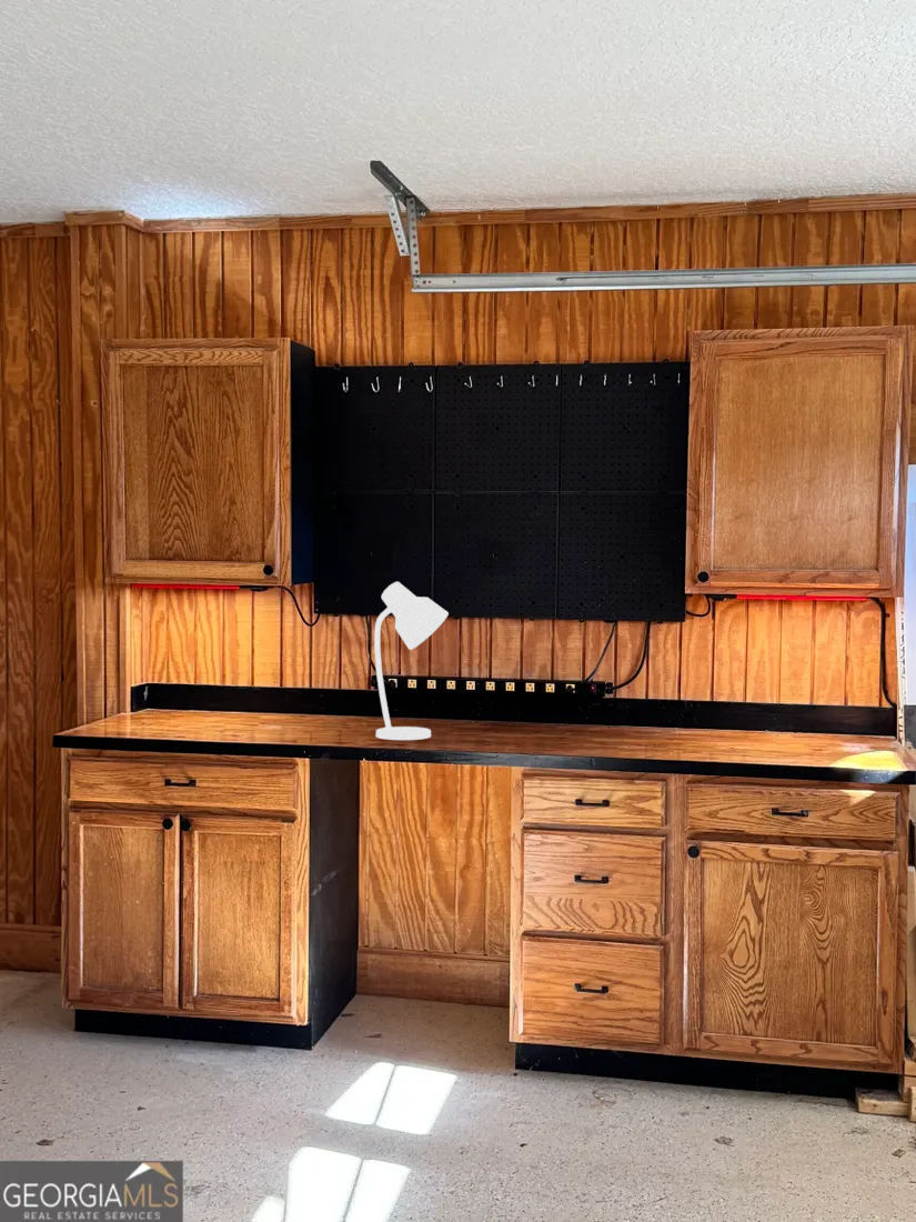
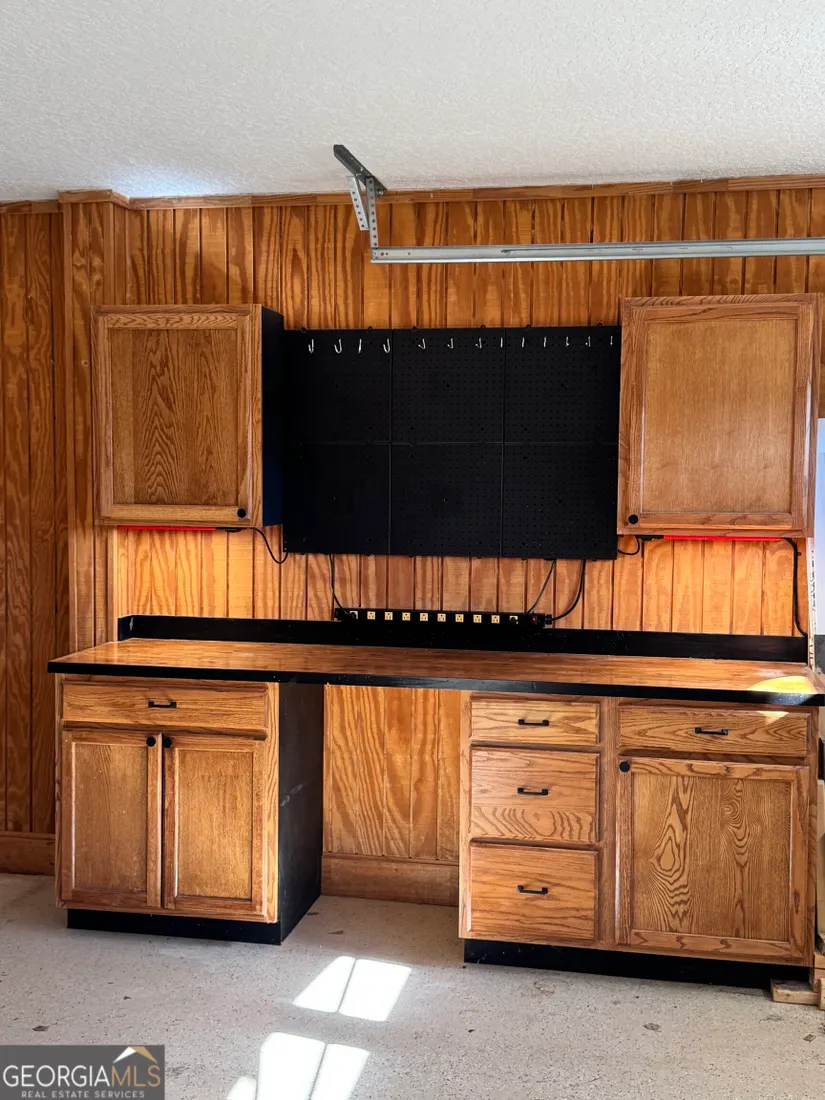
- desk lamp (410, 649)
